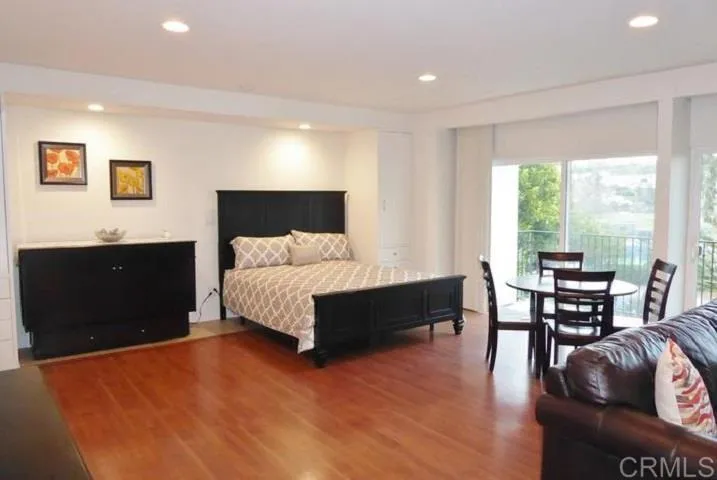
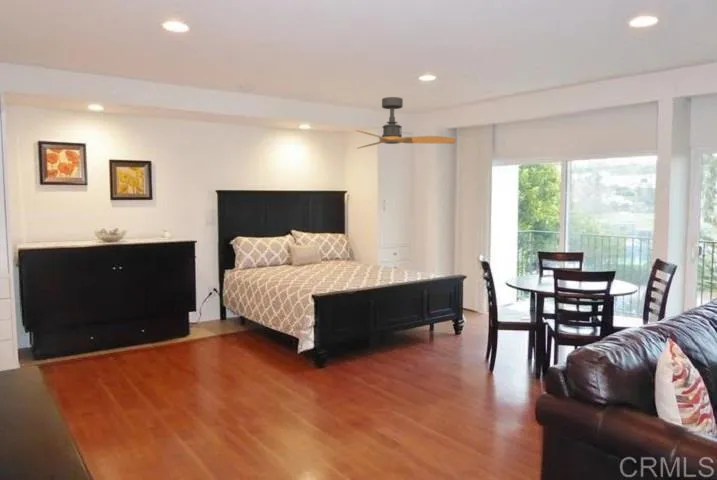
+ ceiling fan (401, 126)
